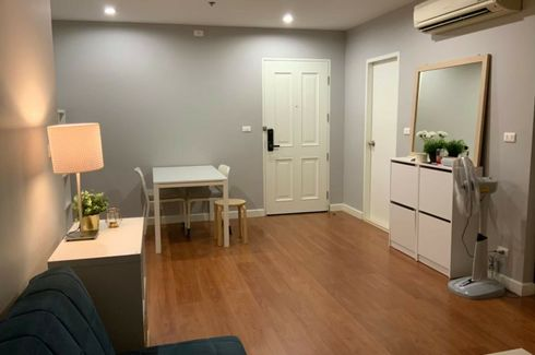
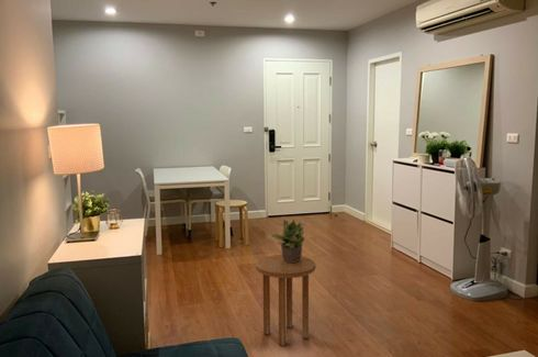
+ side table (284, 299)
+ potted plant (289, 239)
